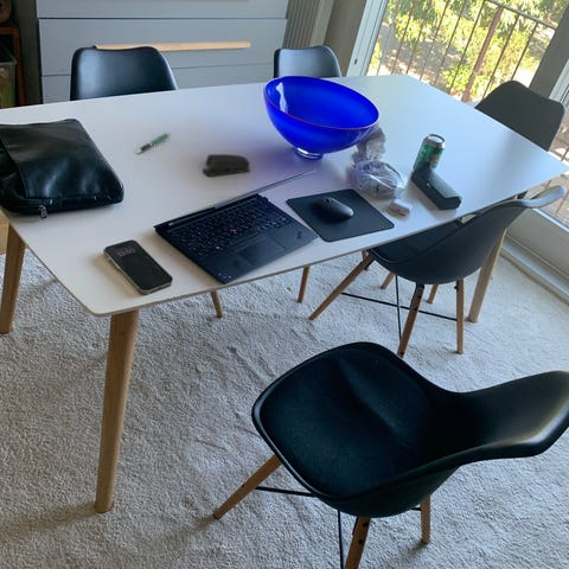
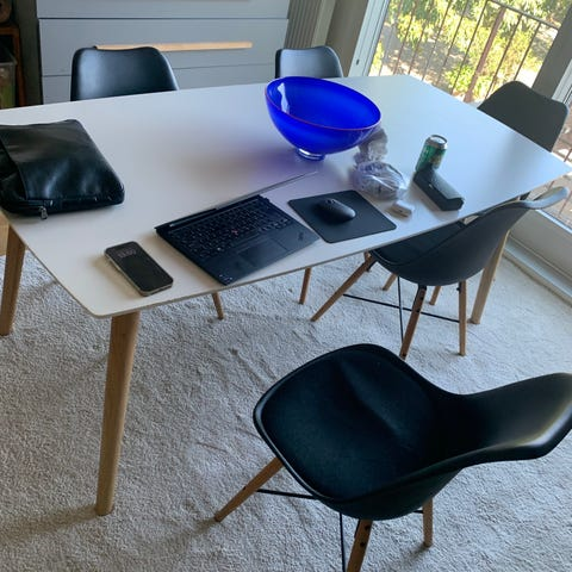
- pen (153, 142)
- stapler (228, 162)
